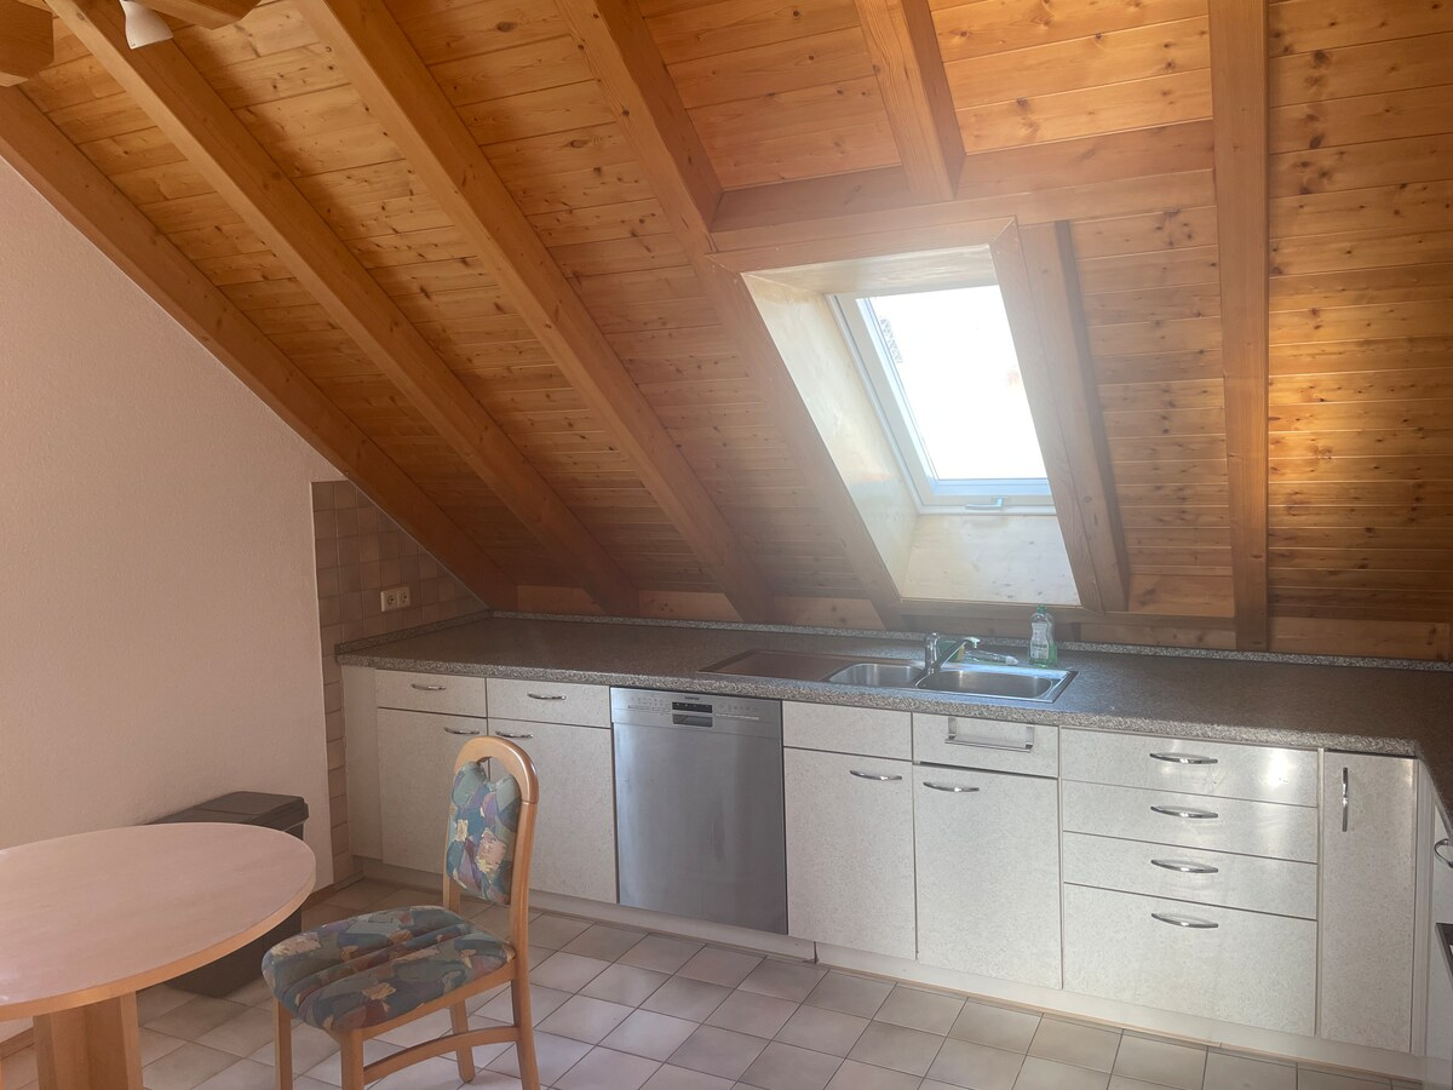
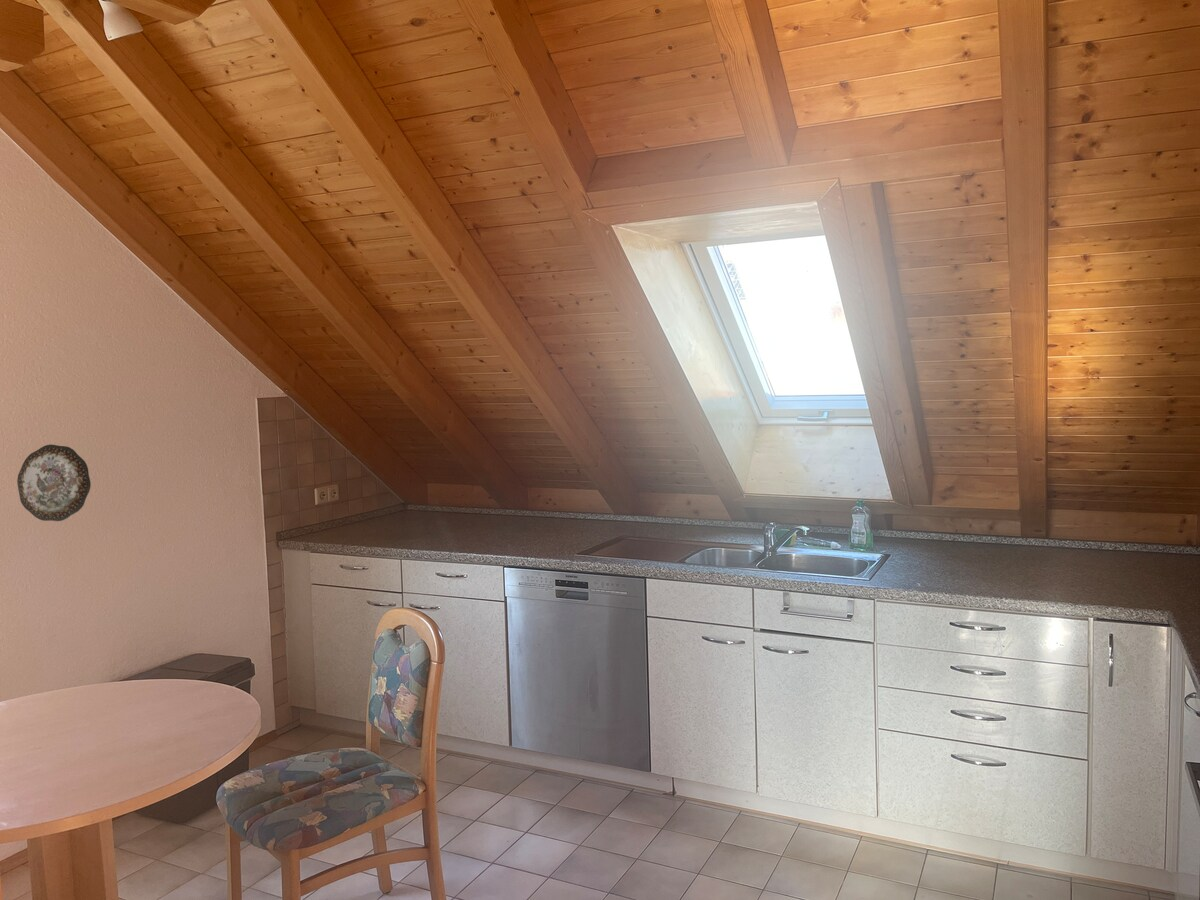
+ decorative plate (52, 482)
